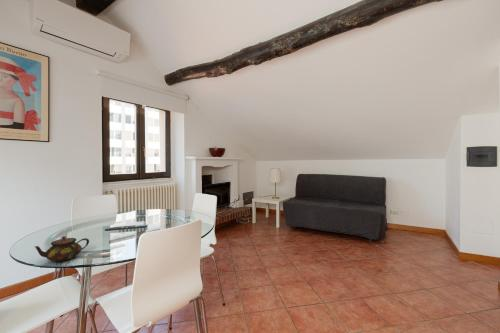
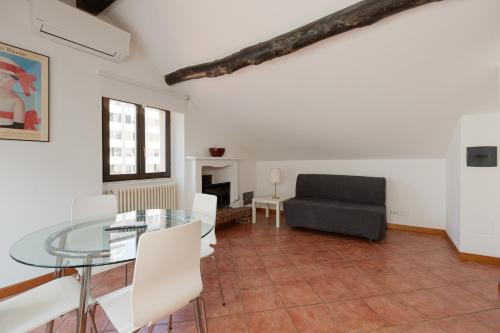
- teapot (63, 247)
